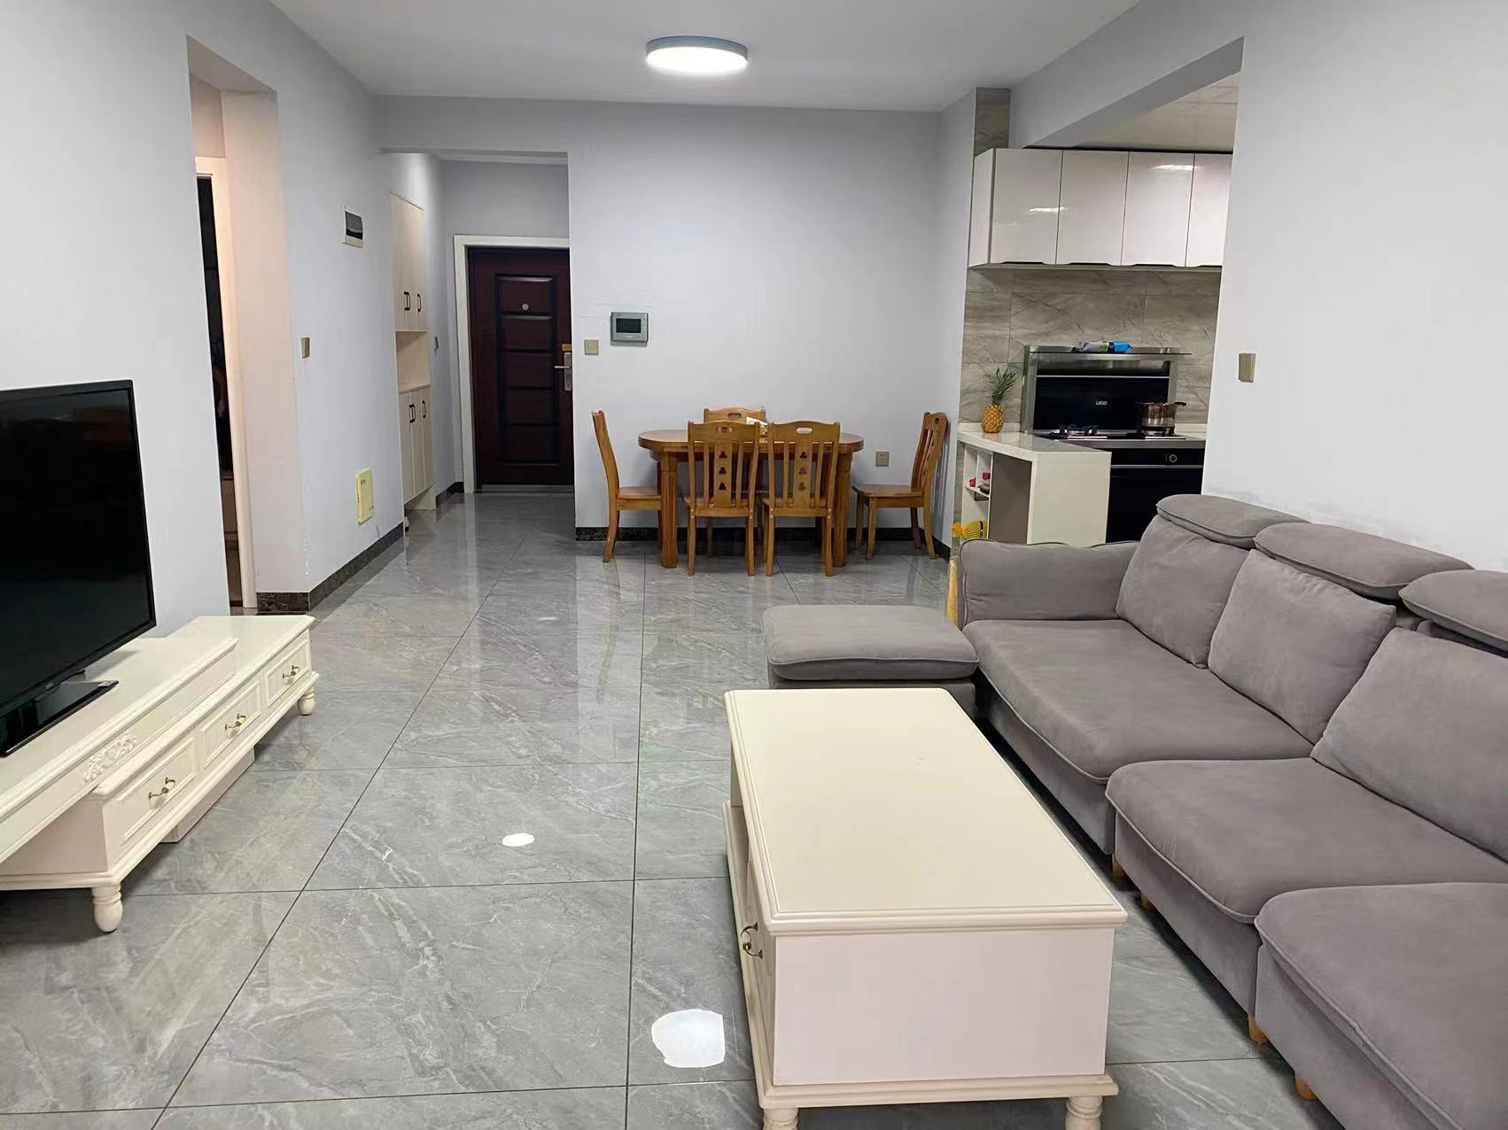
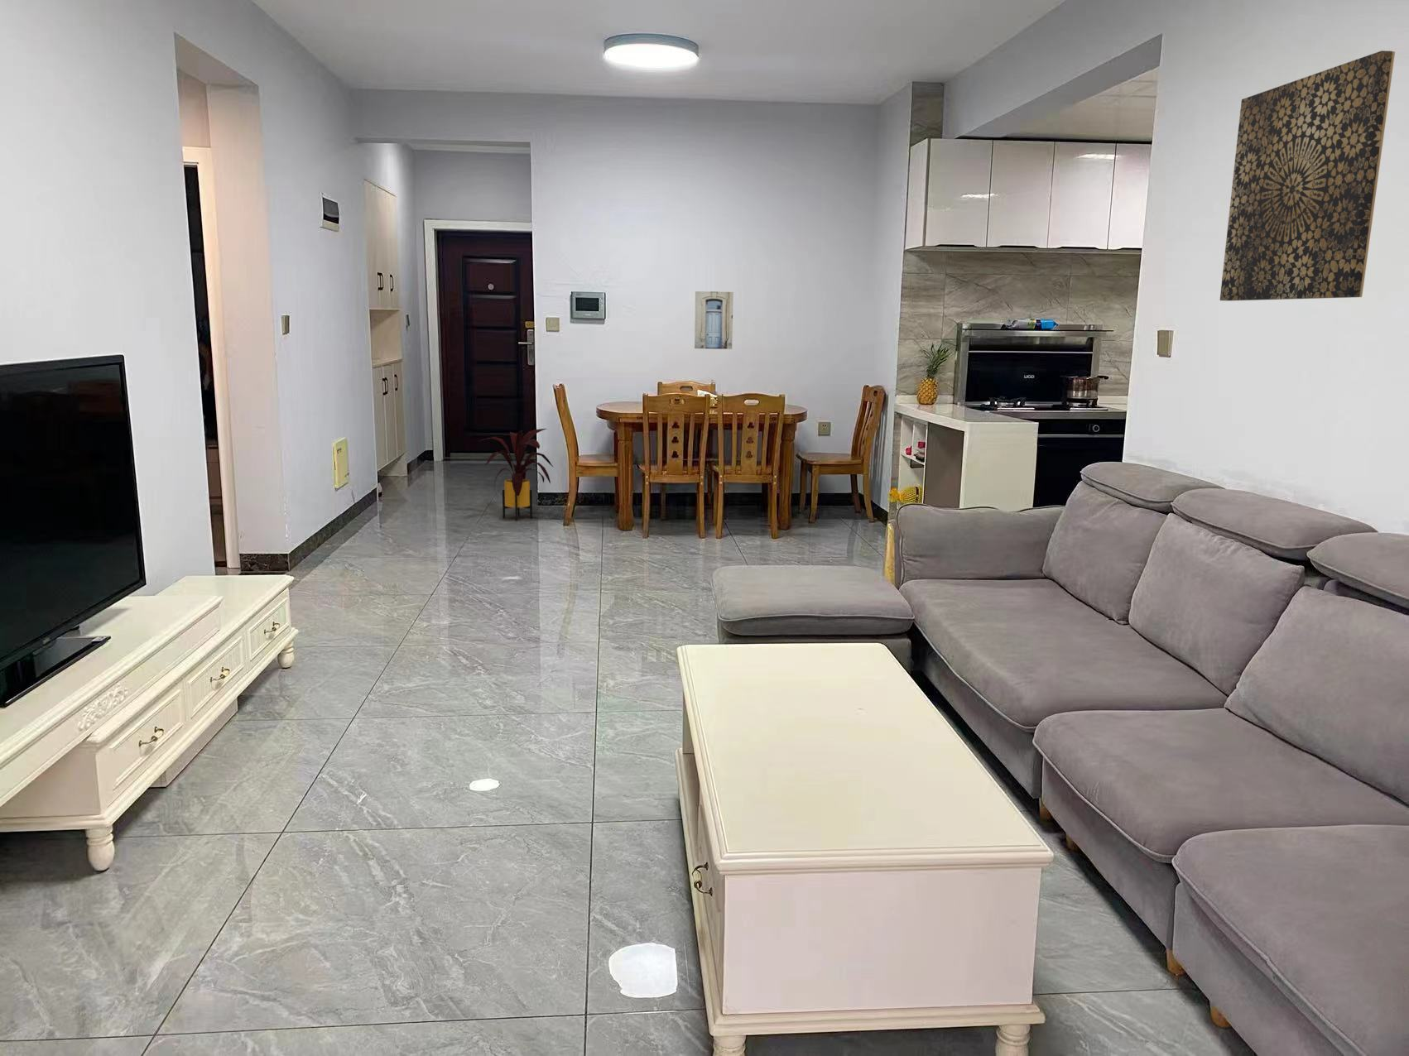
+ house plant (516, 473)
+ wall art (713, 321)
+ wall art (1297, 191)
